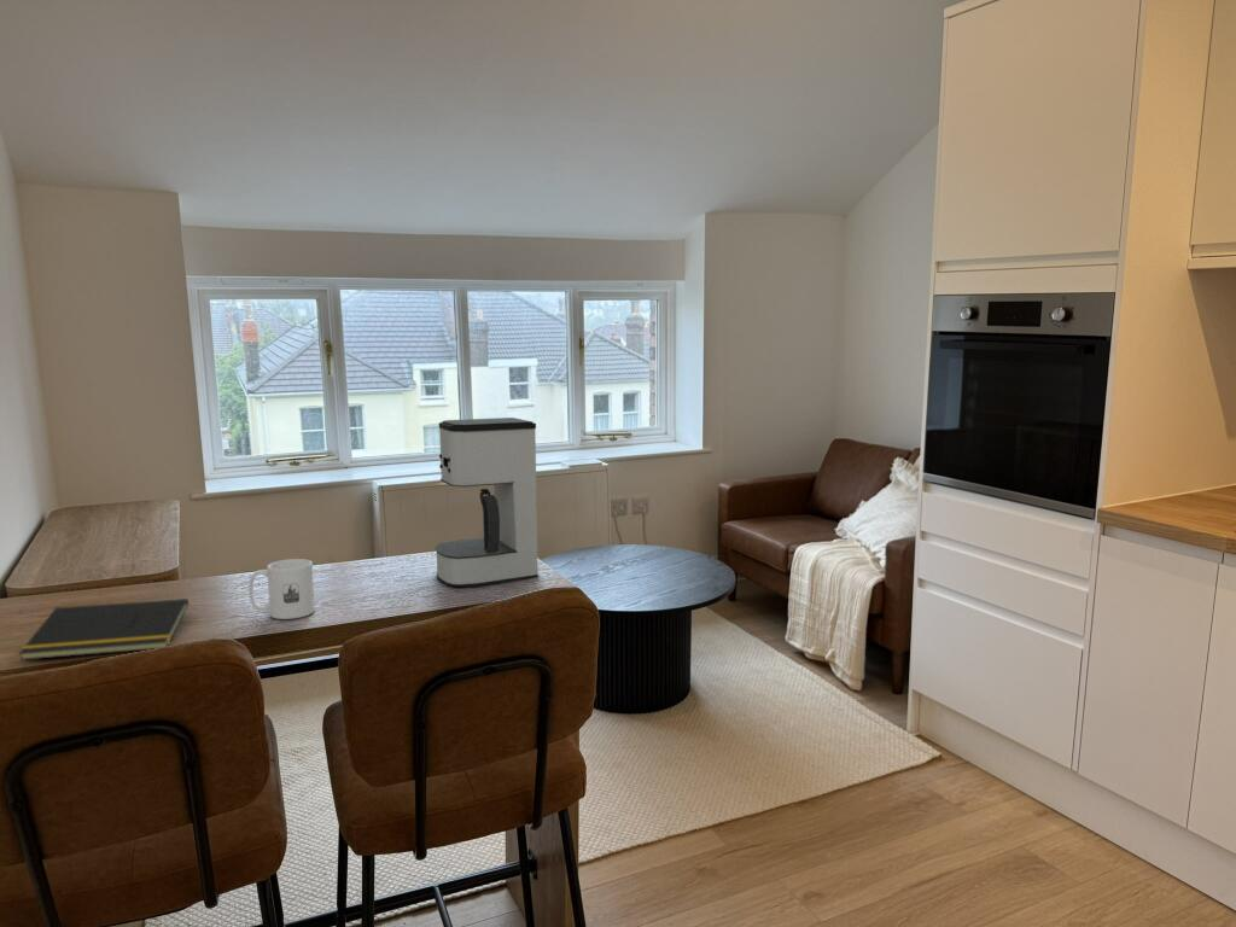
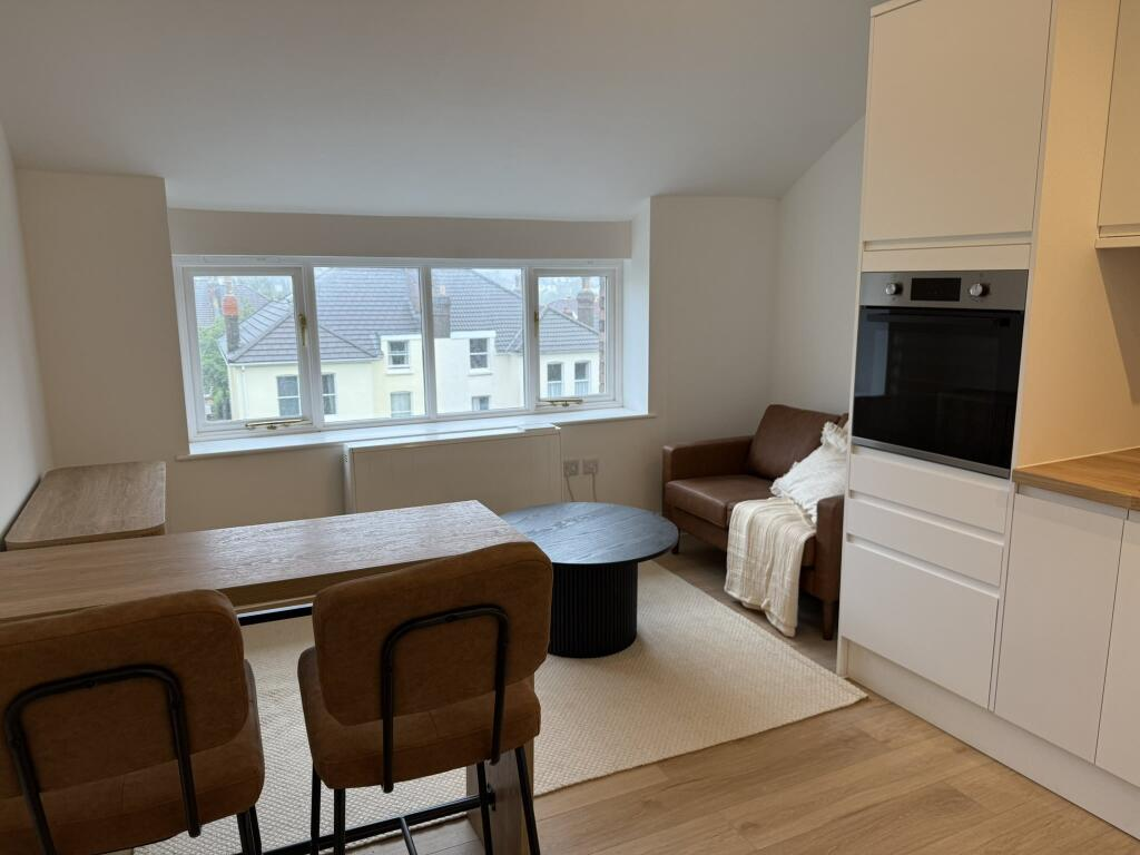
- coffee maker (483, 500)
- notepad (109, 626)
- mug (281, 588)
